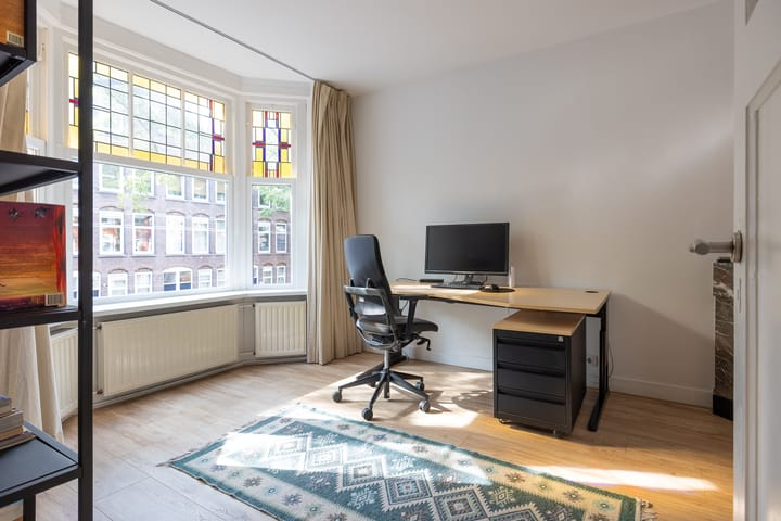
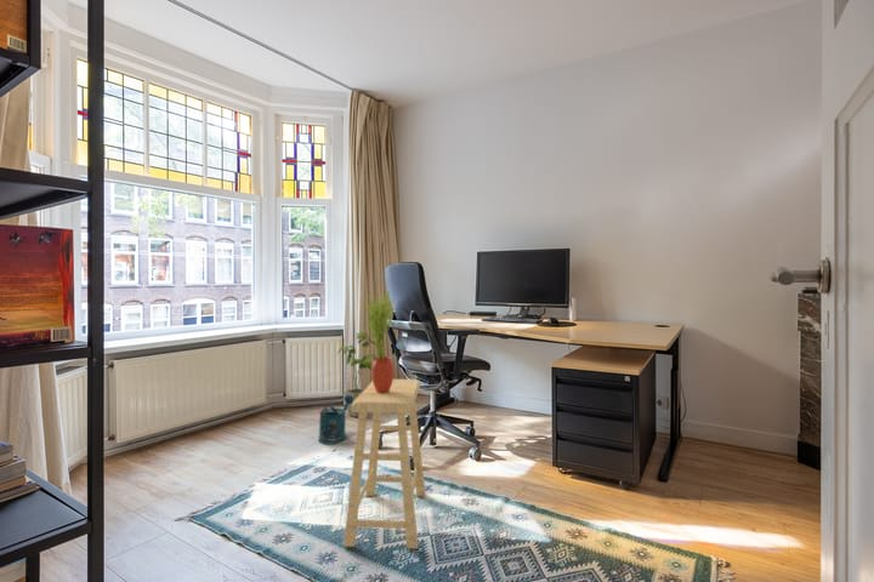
+ potted plant (379, 340)
+ watering can (336, 418)
+ house plant (361, 372)
+ stool (388, 453)
